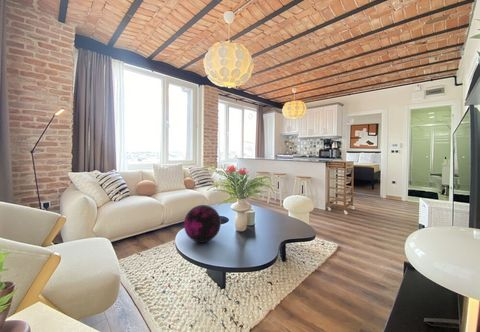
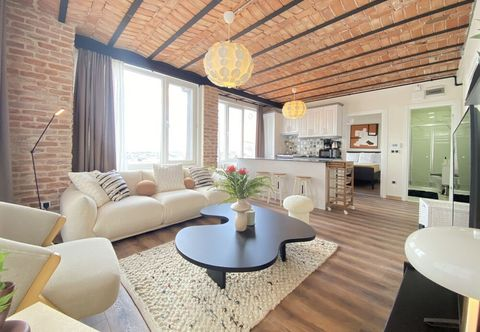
- decorative orb (202, 223)
